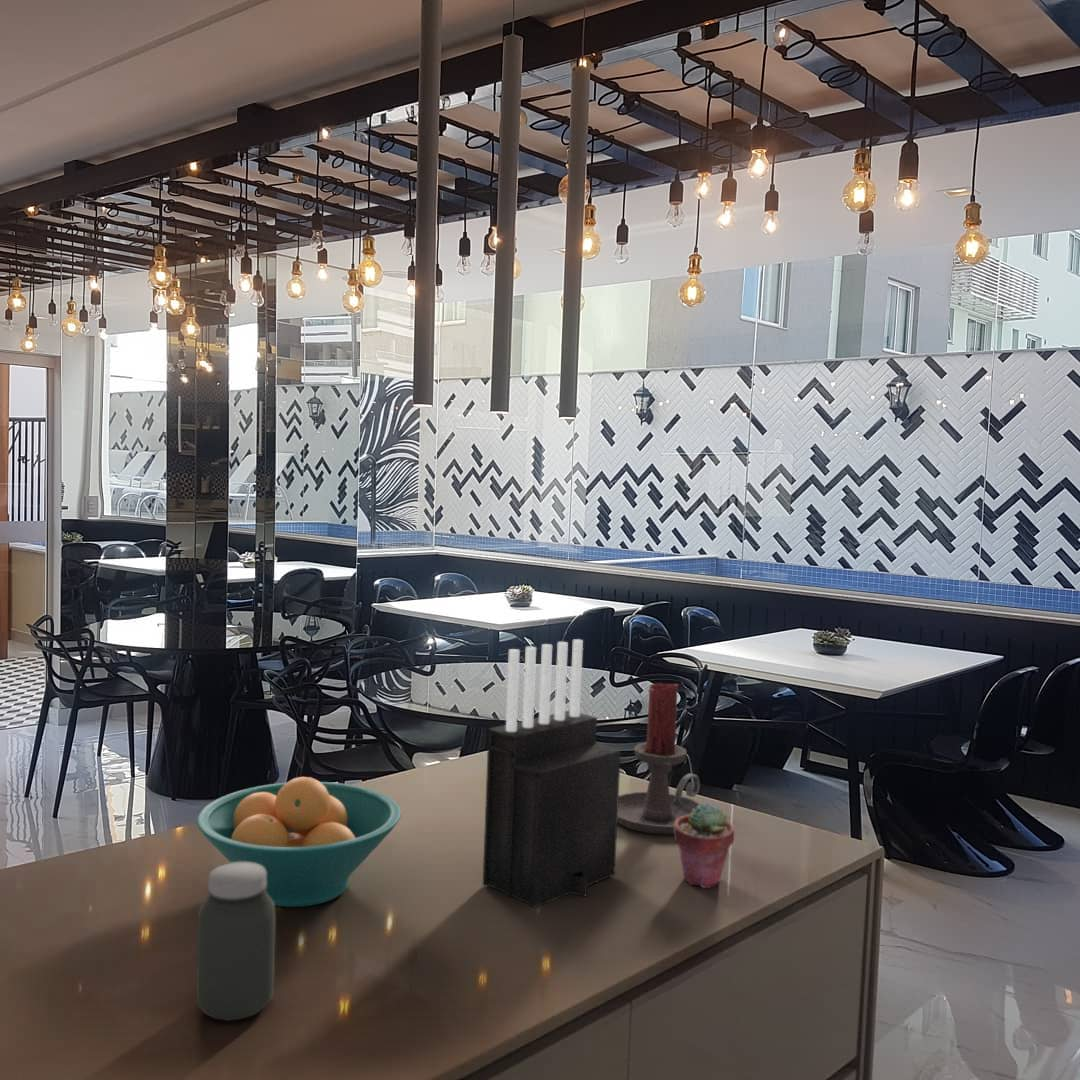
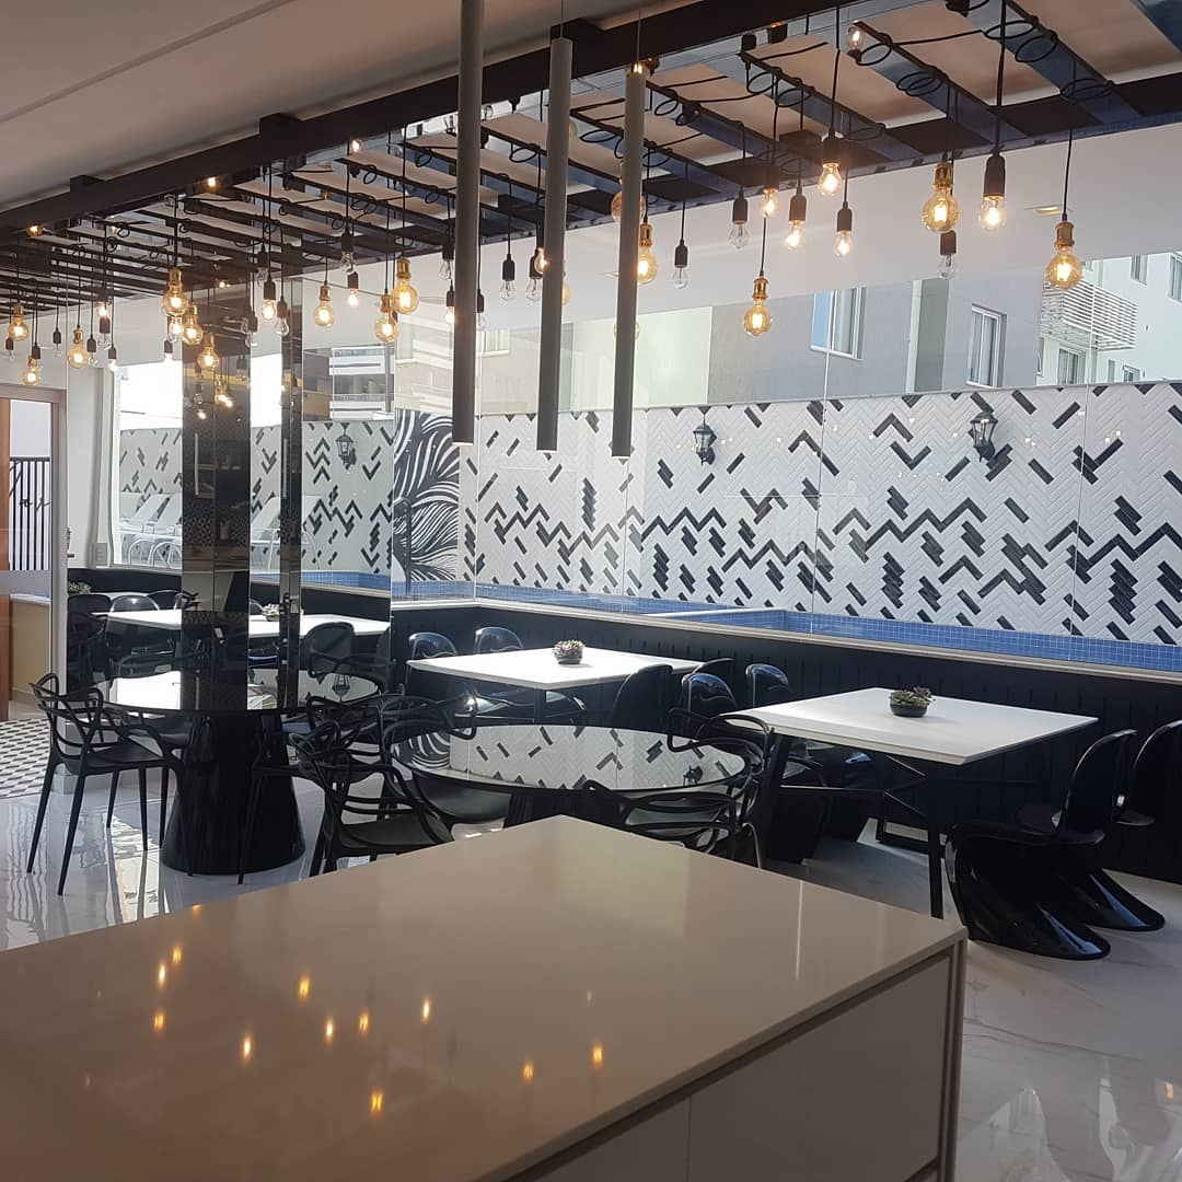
- potted succulent (703, 841)
- fruit bowl (300, 833)
- knife block (560, 766)
- jar (236, 939)
- candle holder (668, 748)
